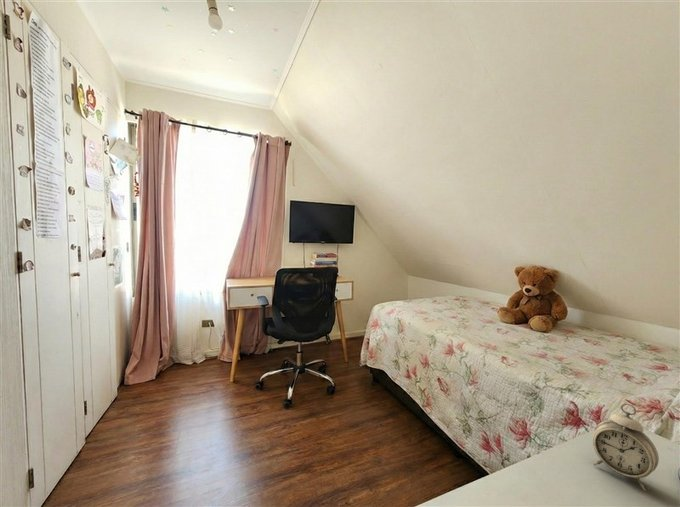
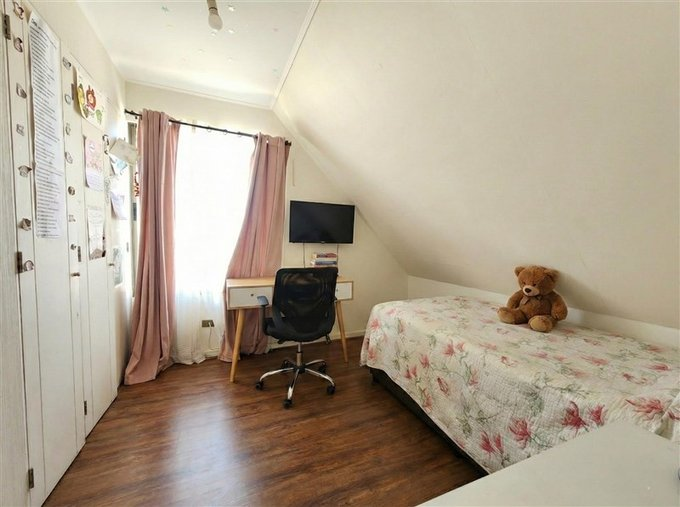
- alarm clock (623, 439)
